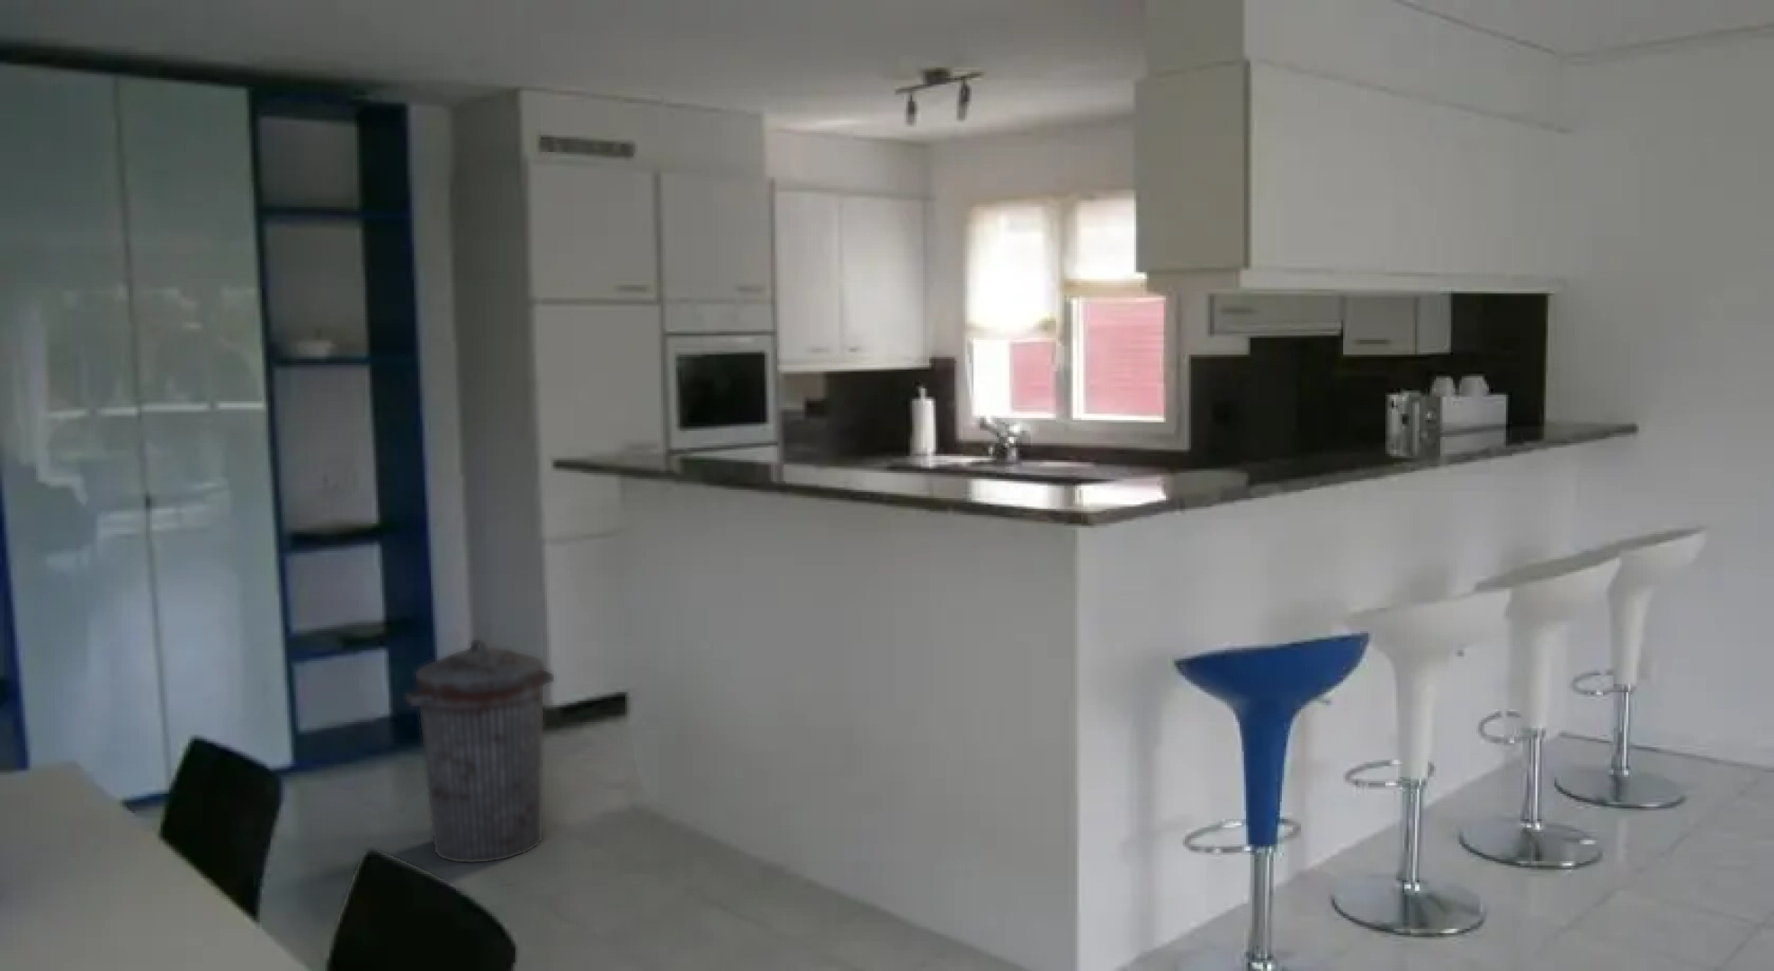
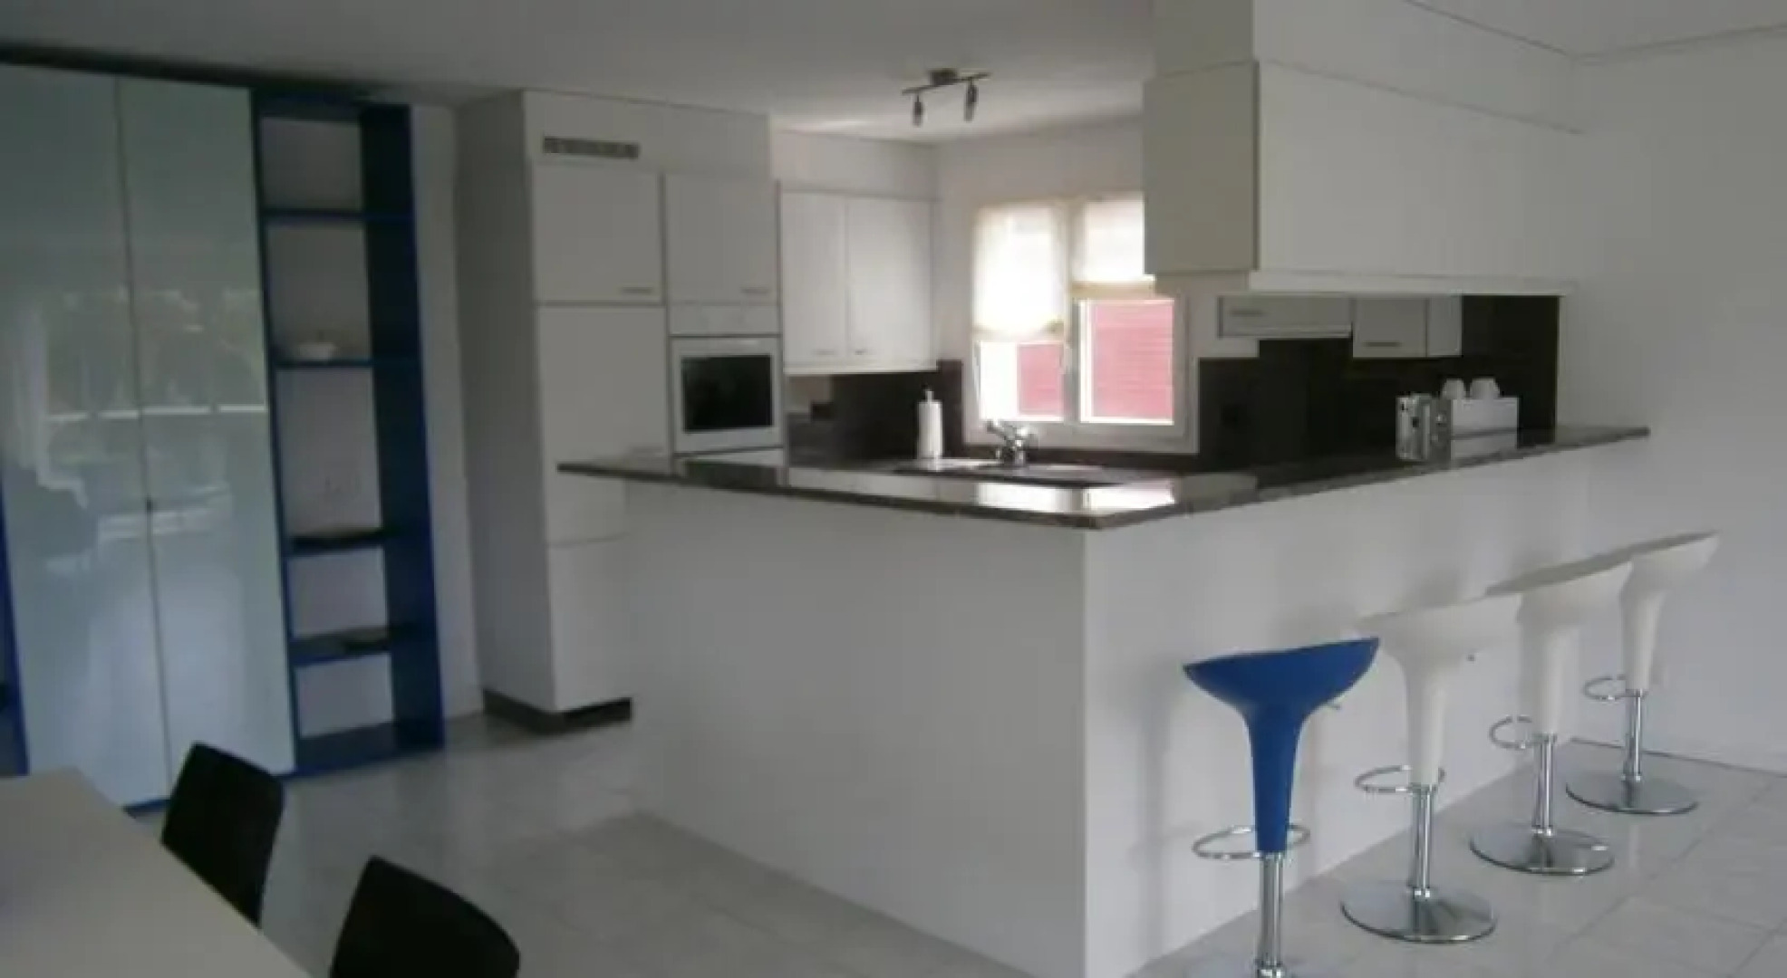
- trash can (483, 743)
